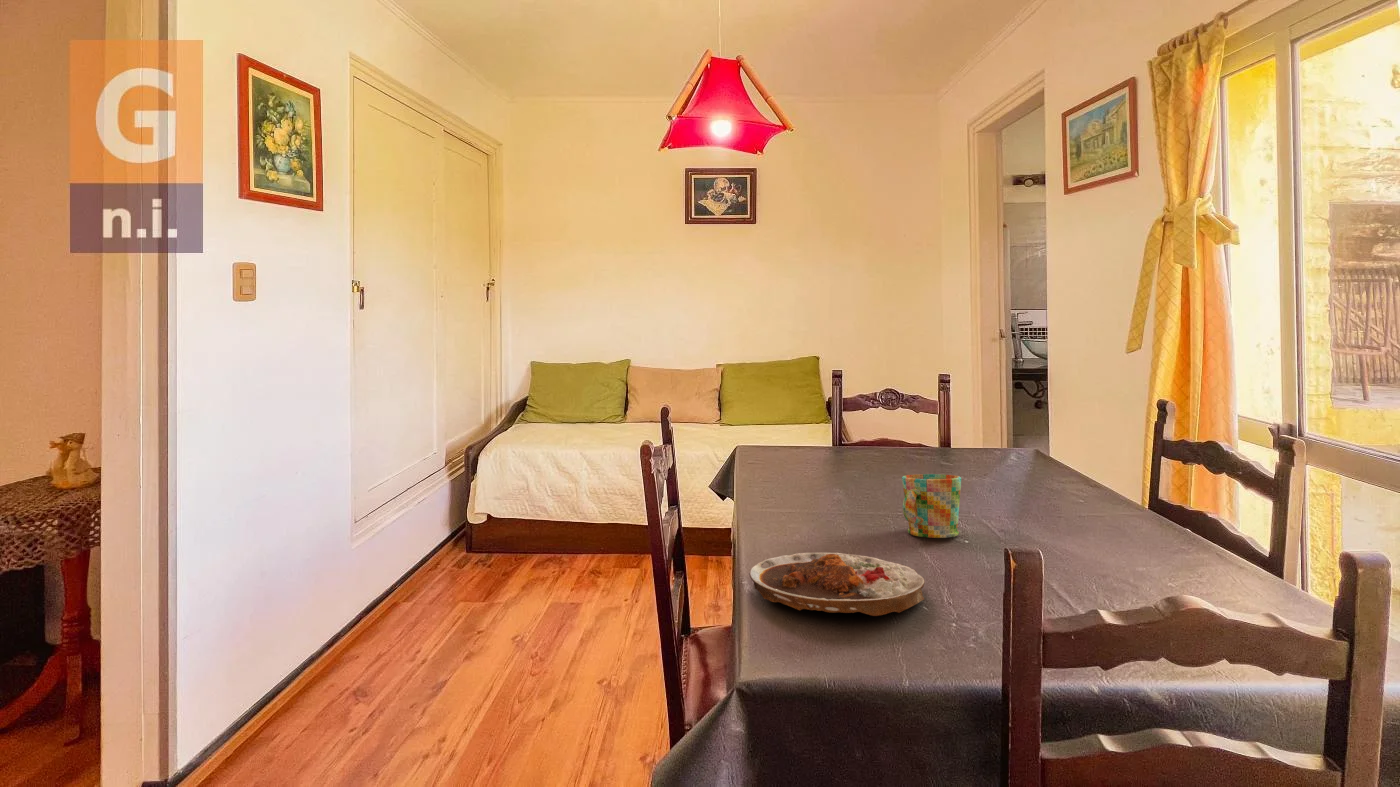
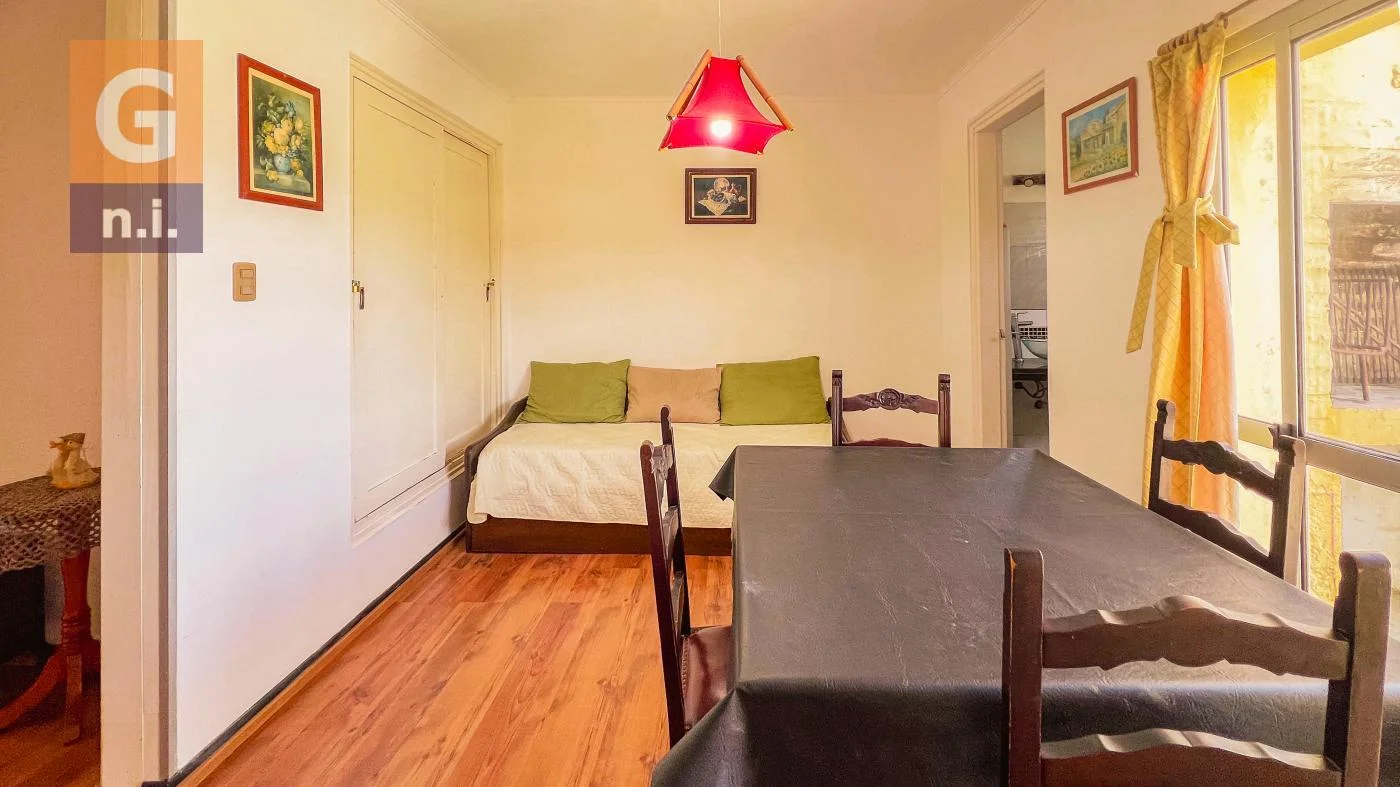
- plate (835, 575)
- mug (927, 505)
